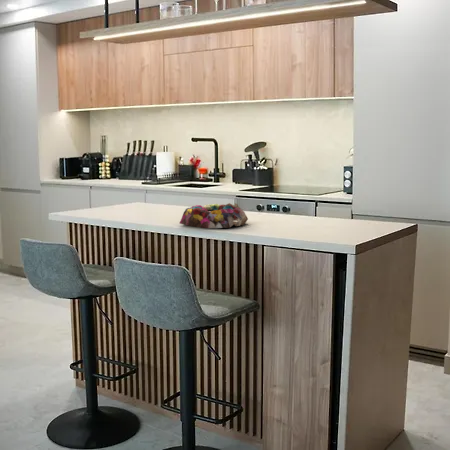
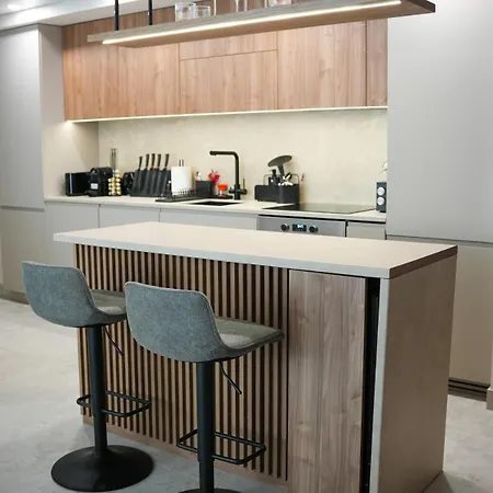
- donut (213, 214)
